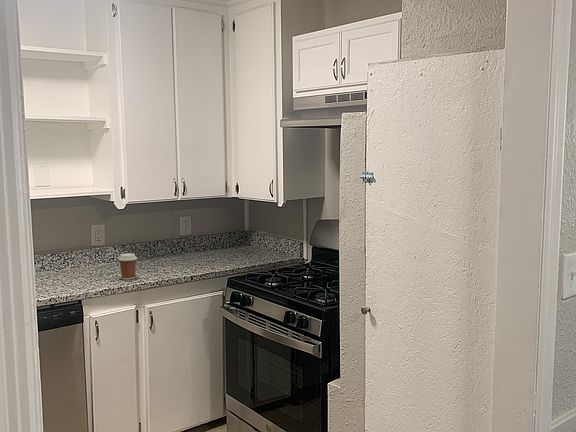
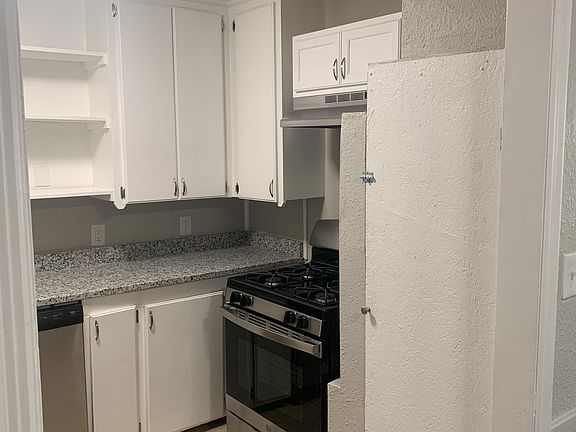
- coffee cup (128, 266)
